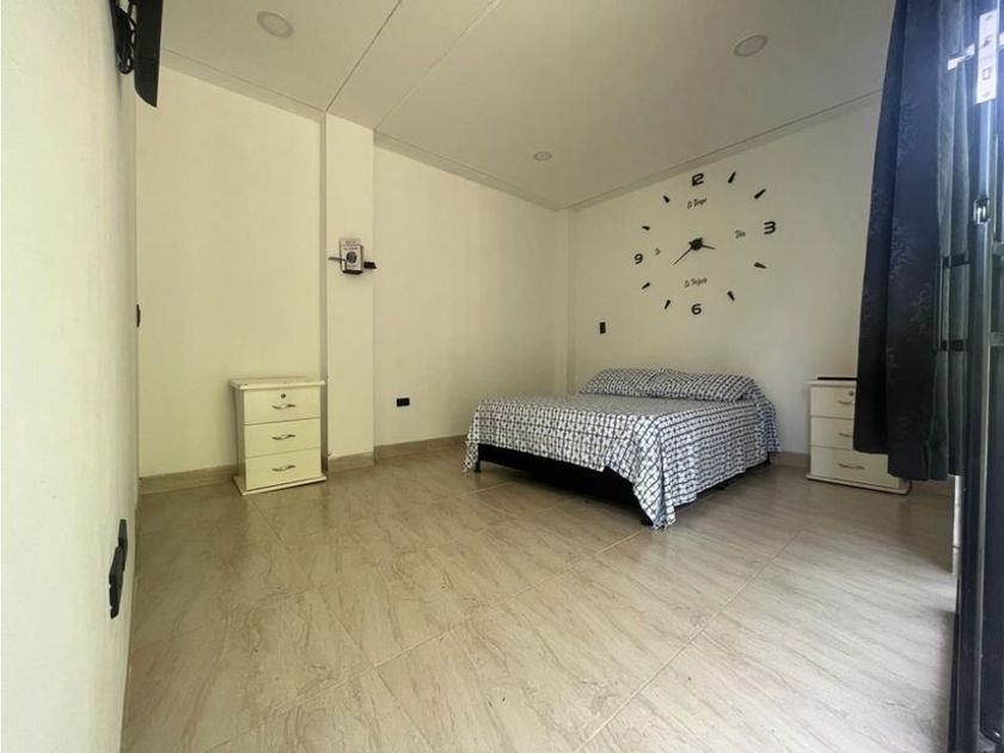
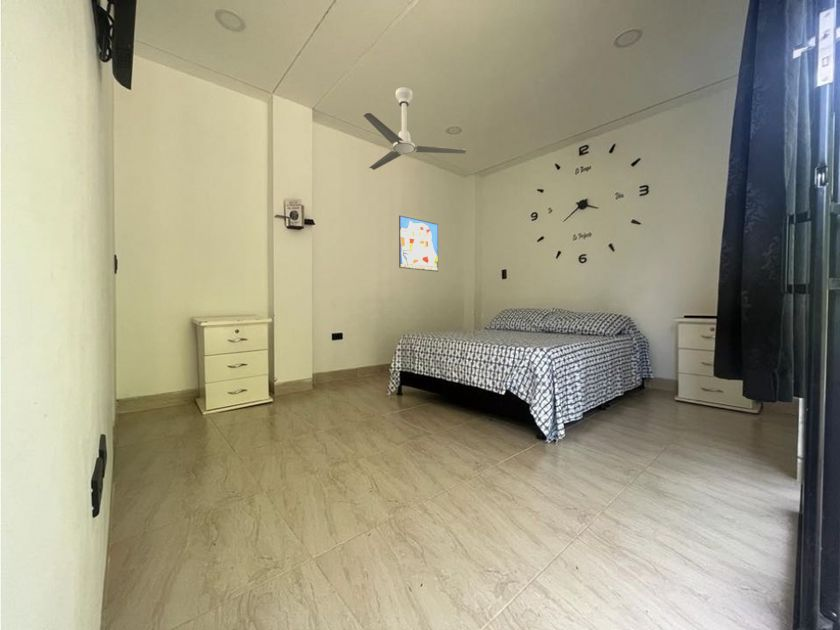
+ wall art (419, 244)
+ ceiling fan (406, 119)
